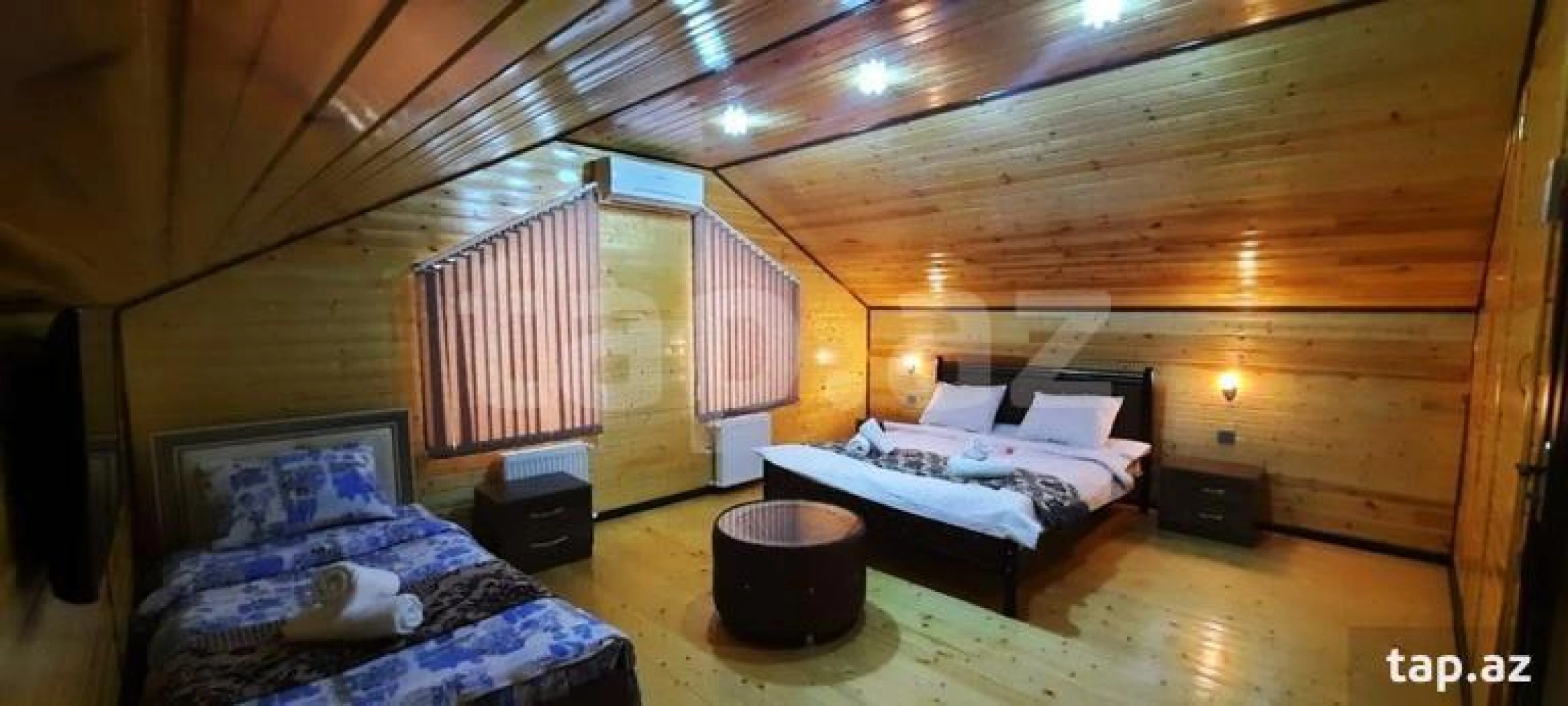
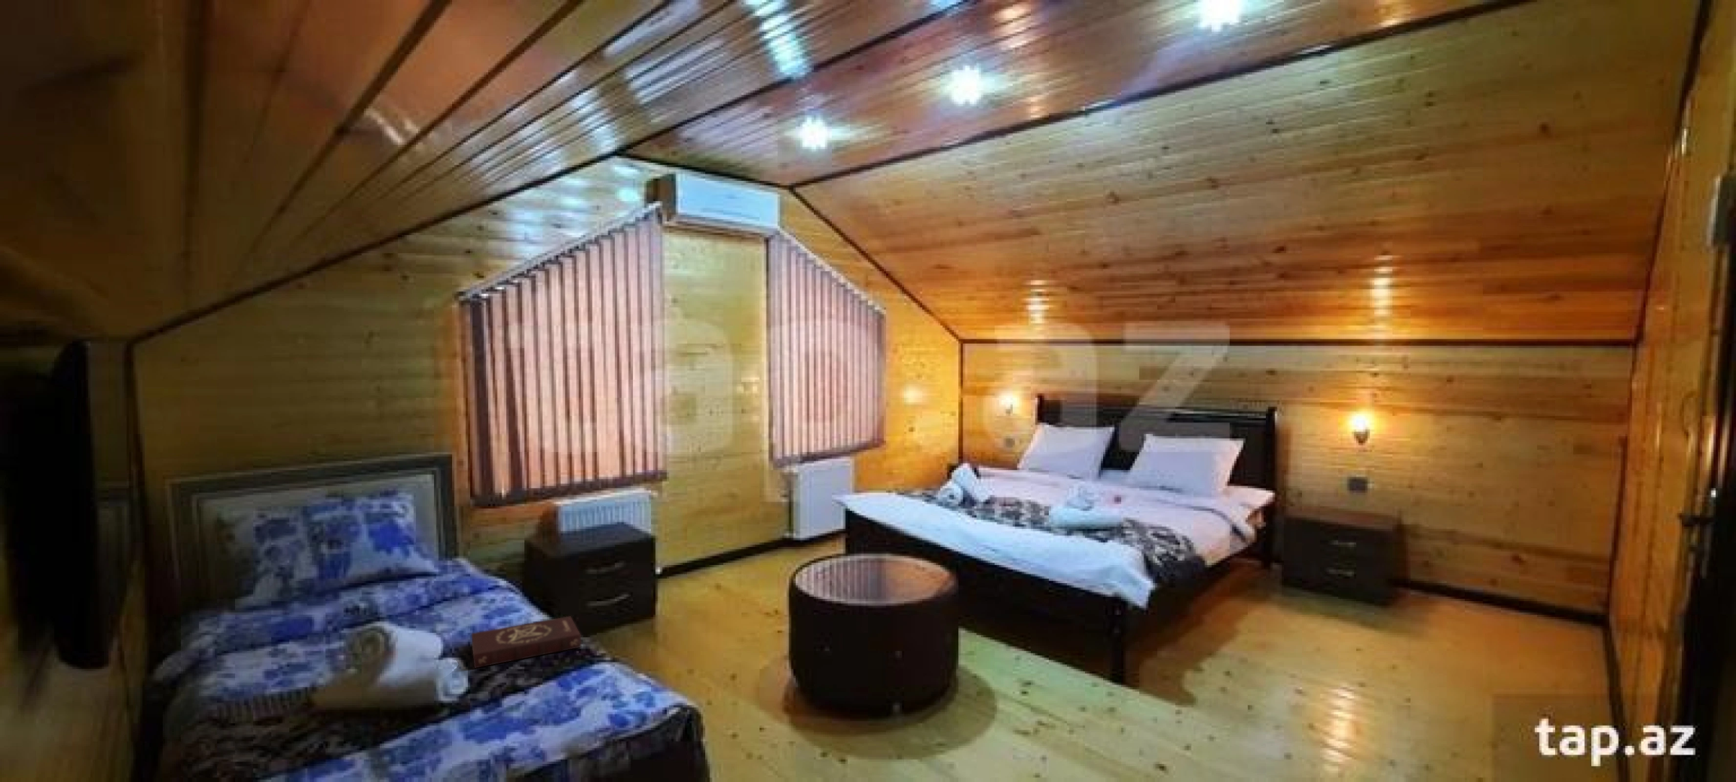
+ book (526, 640)
